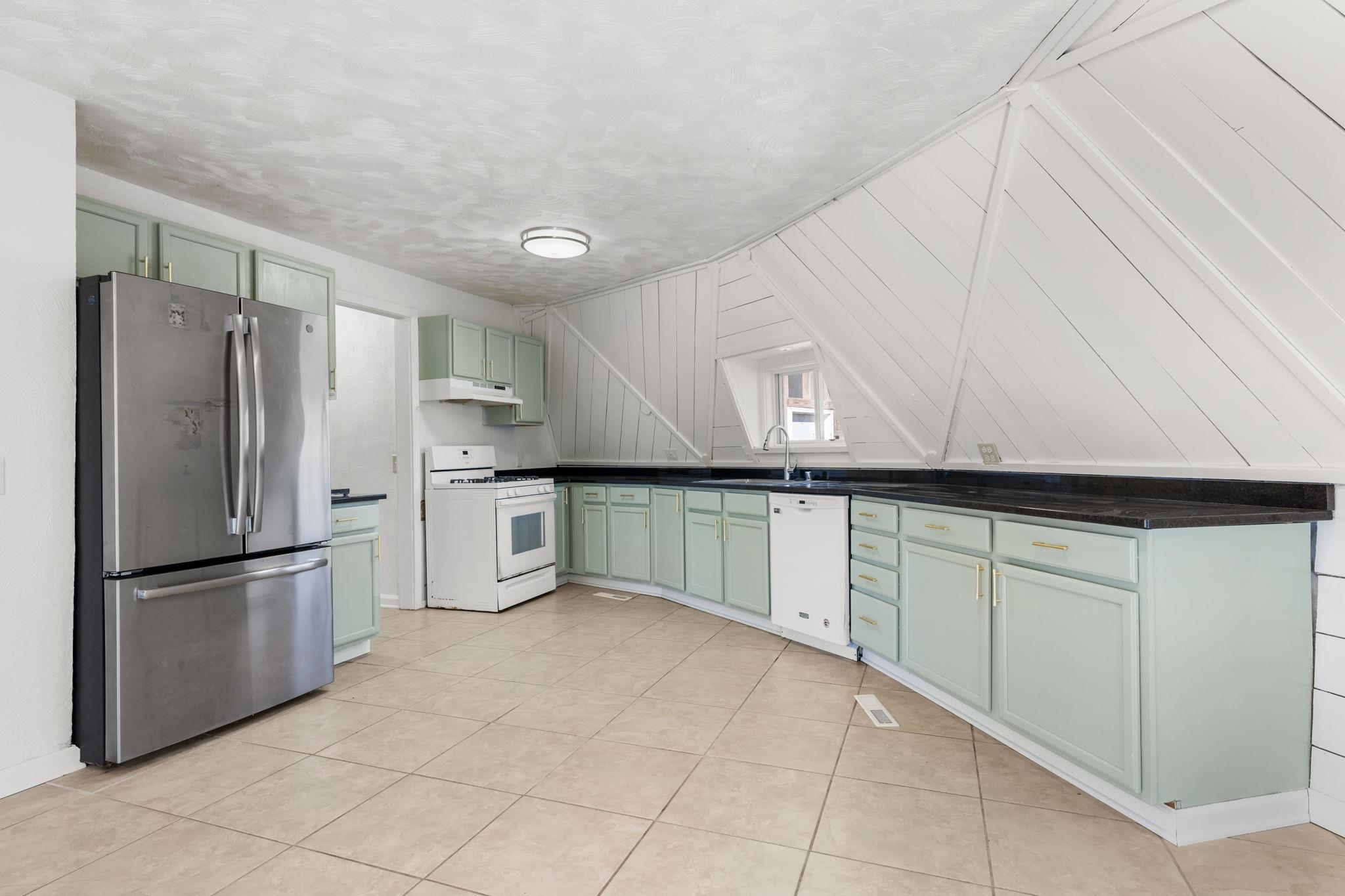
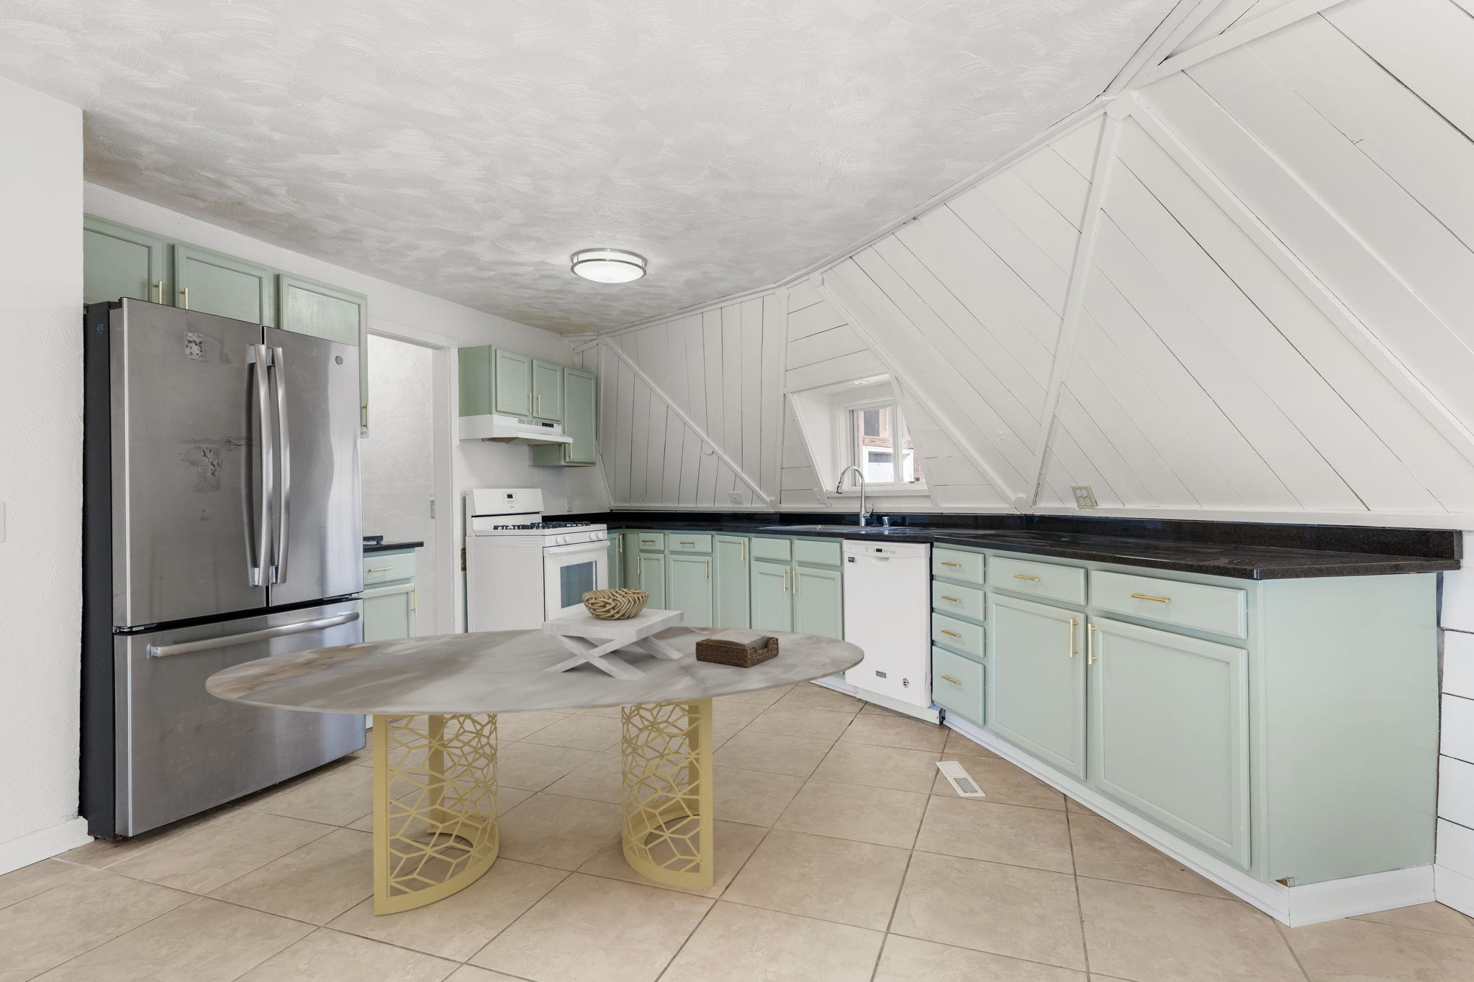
+ decorative bowl (616, 627)
+ dining table (553, 711)
+ napkin holder (736, 646)
